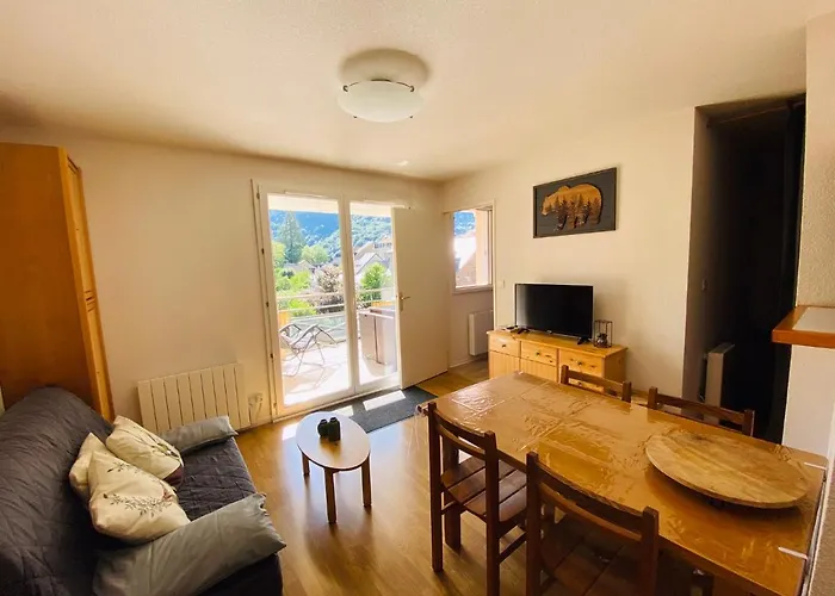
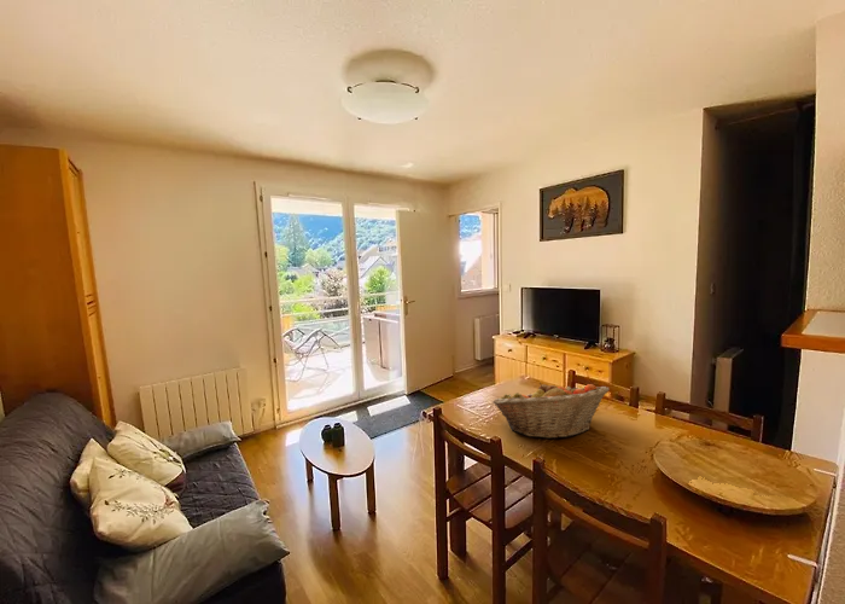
+ fruit basket (549, 403)
